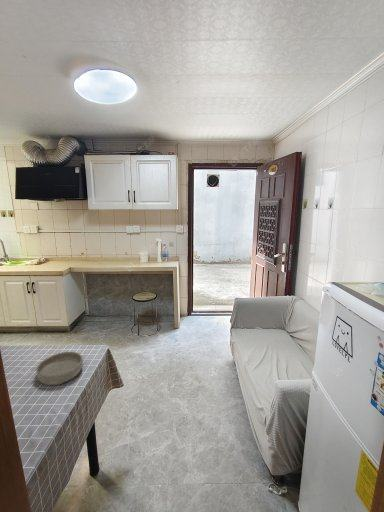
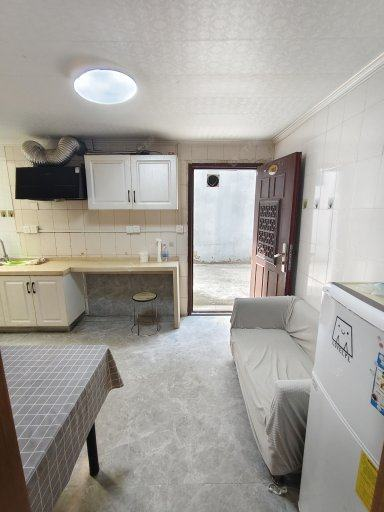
- bowl (60, 367)
